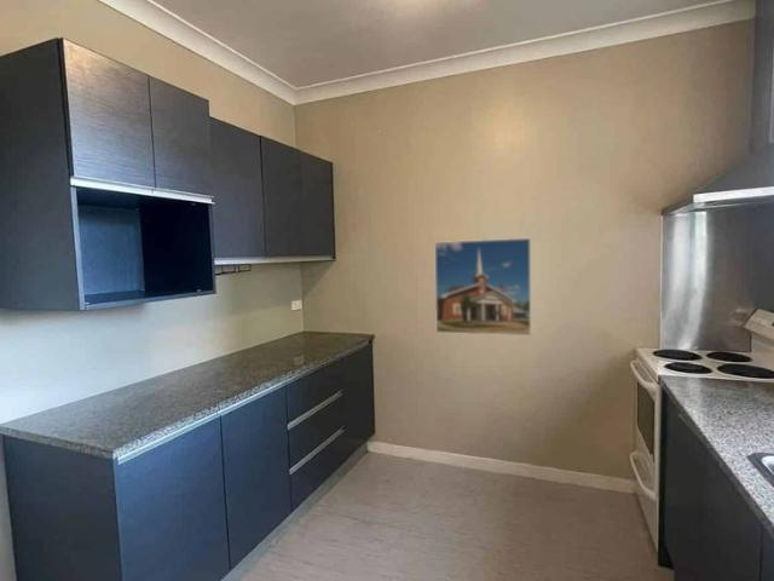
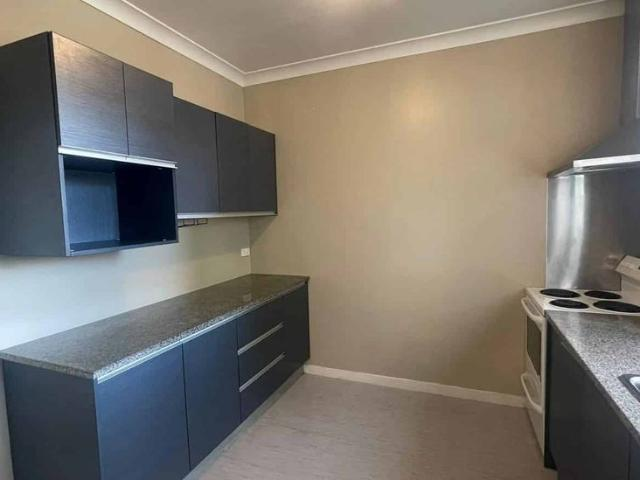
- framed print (481, 287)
